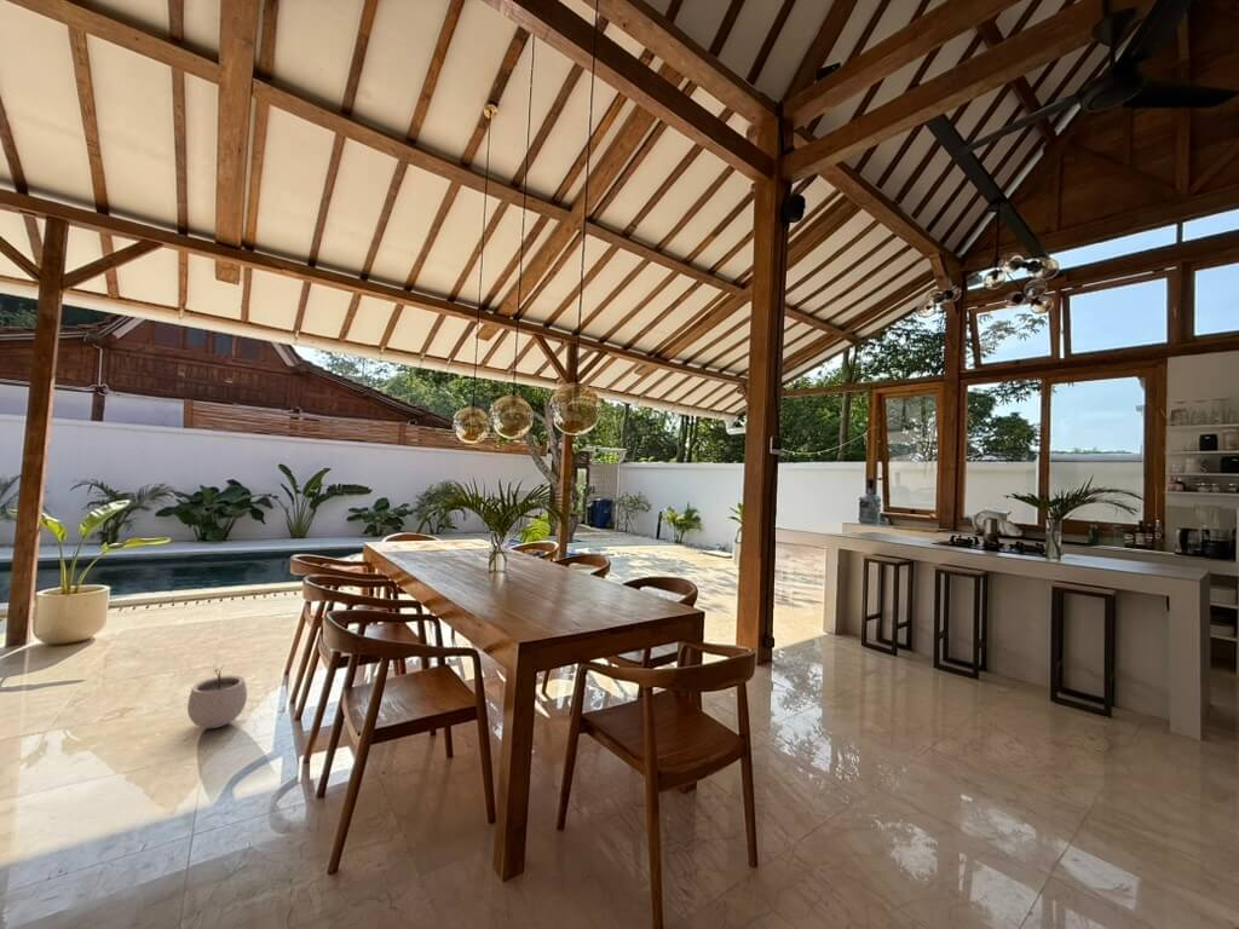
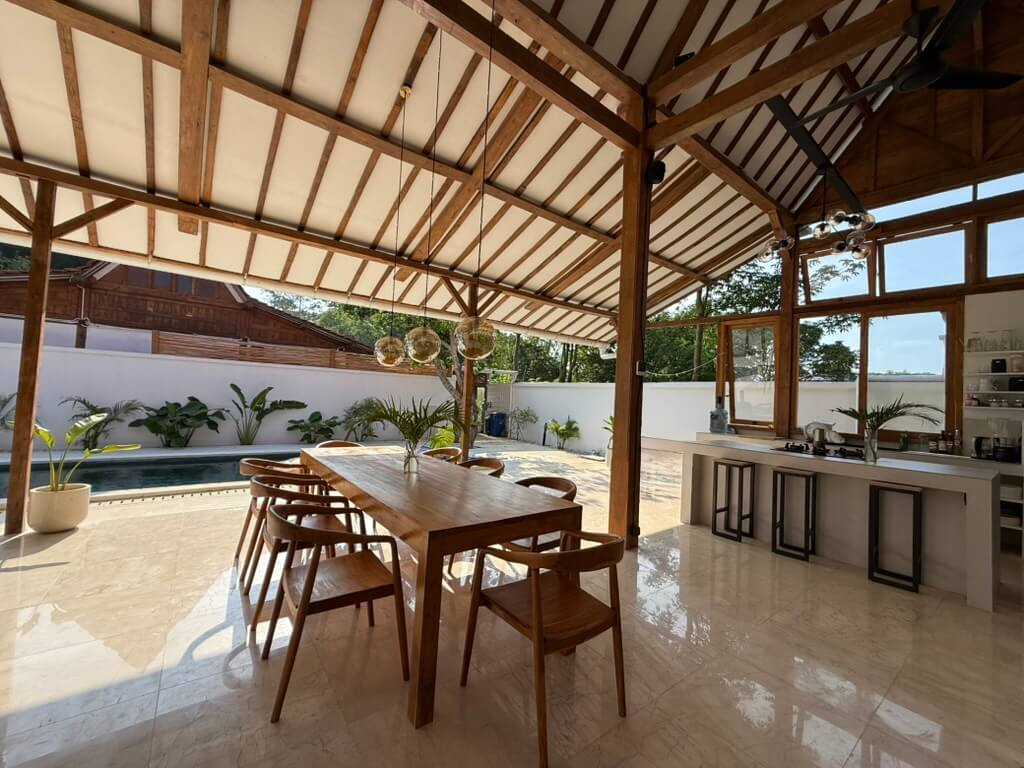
- plant pot (218, 694)
